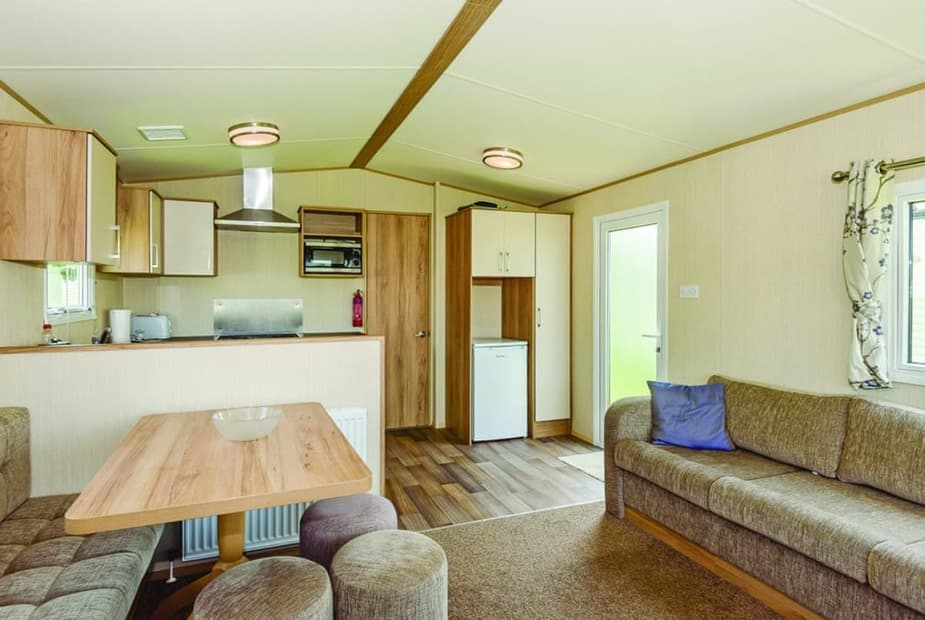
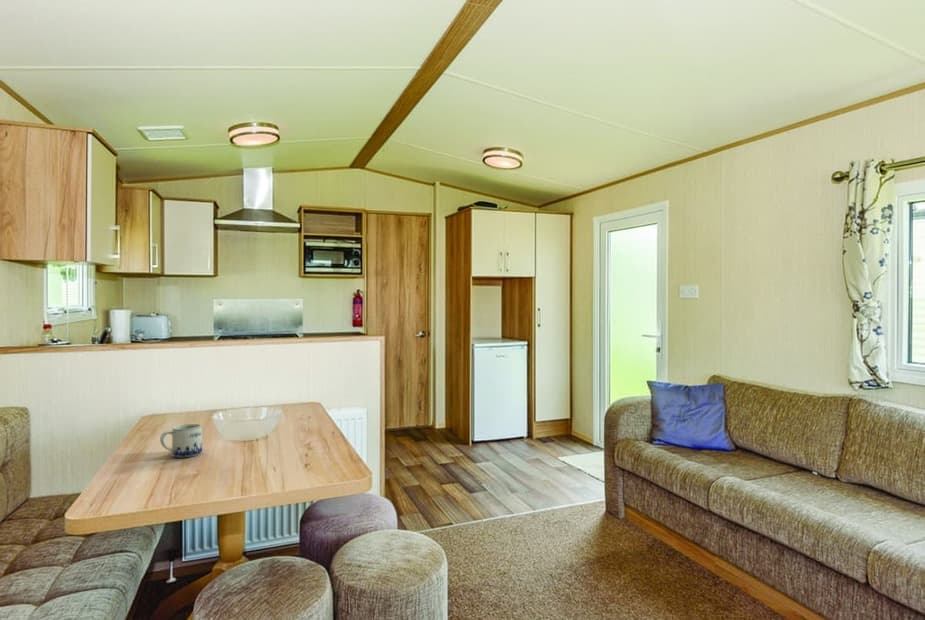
+ mug (183, 440)
